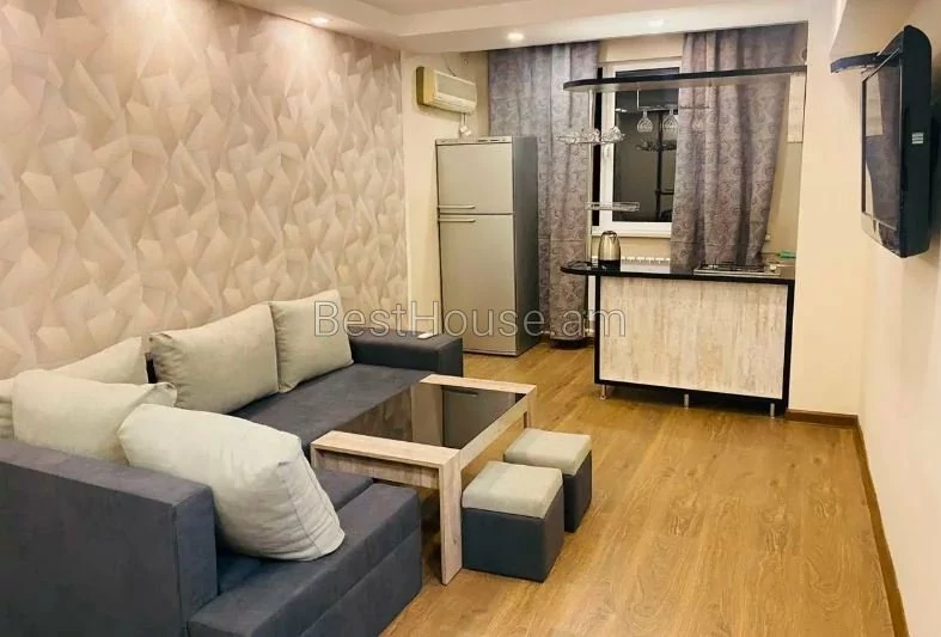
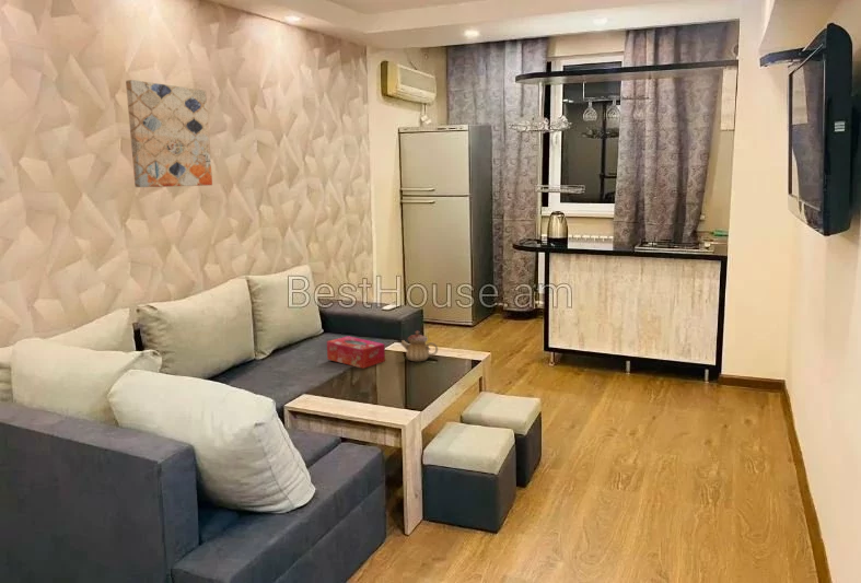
+ tissue box (356, 351)
+ wall art (172, 136)
+ teapot (419, 345)
